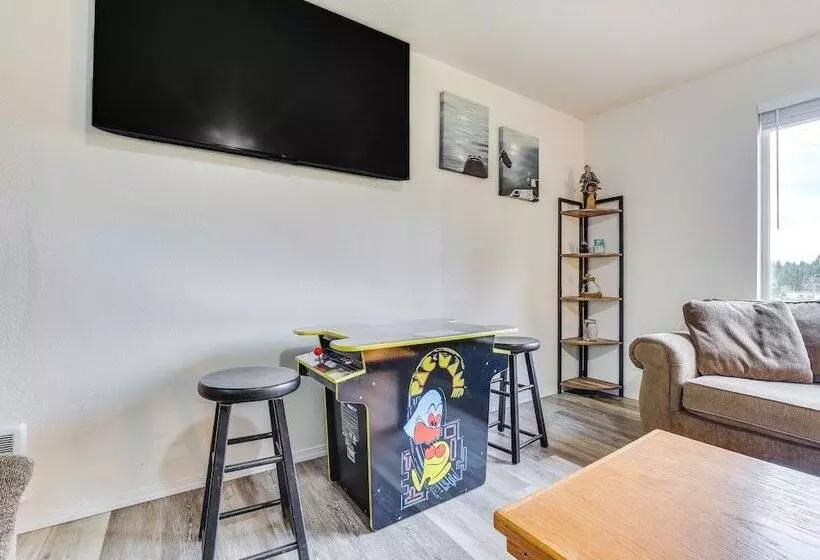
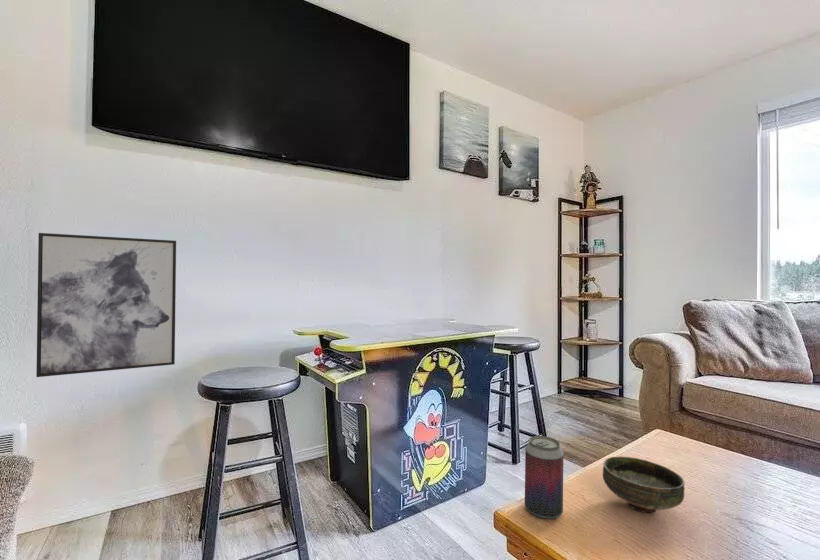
+ bowl (641, 488)
+ wall art (112, 303)
+ beverage can (543, 475)
